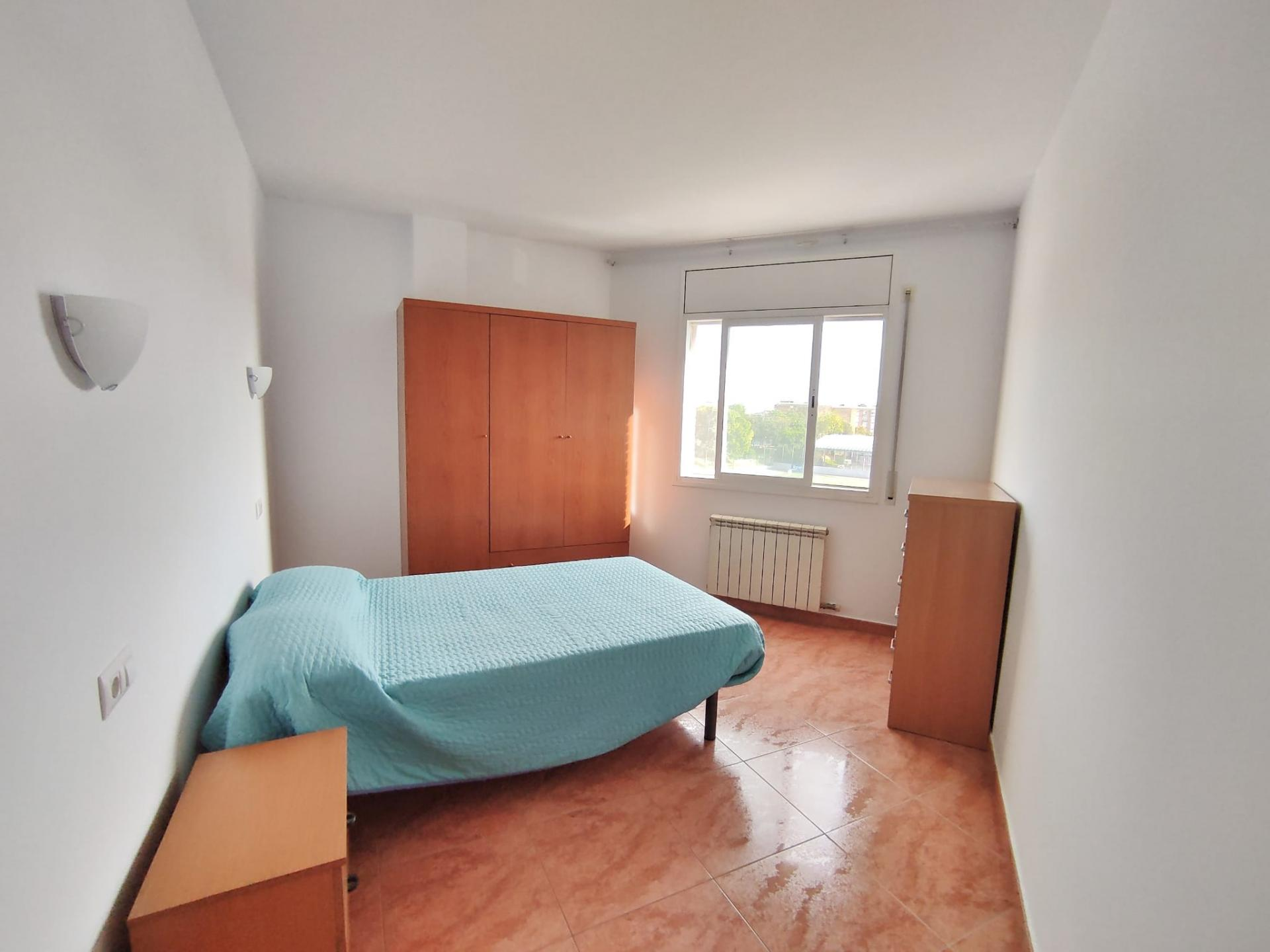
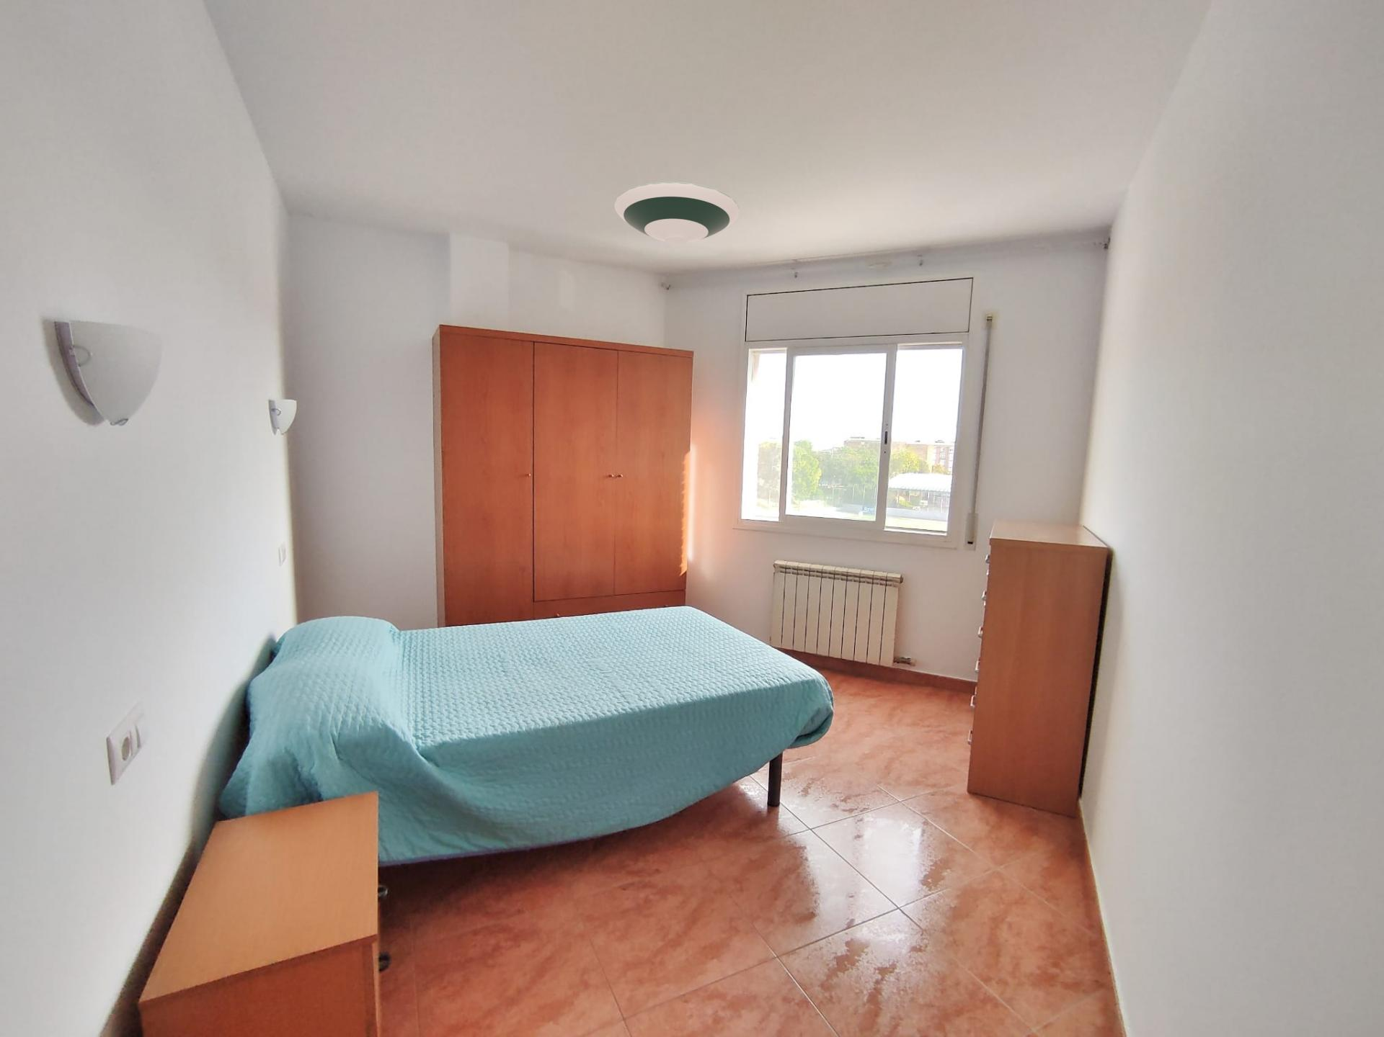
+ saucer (676, 225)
